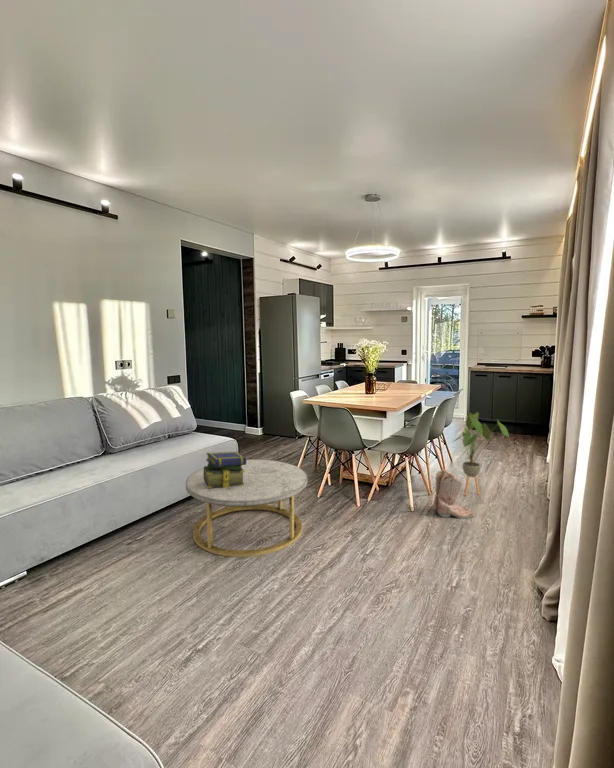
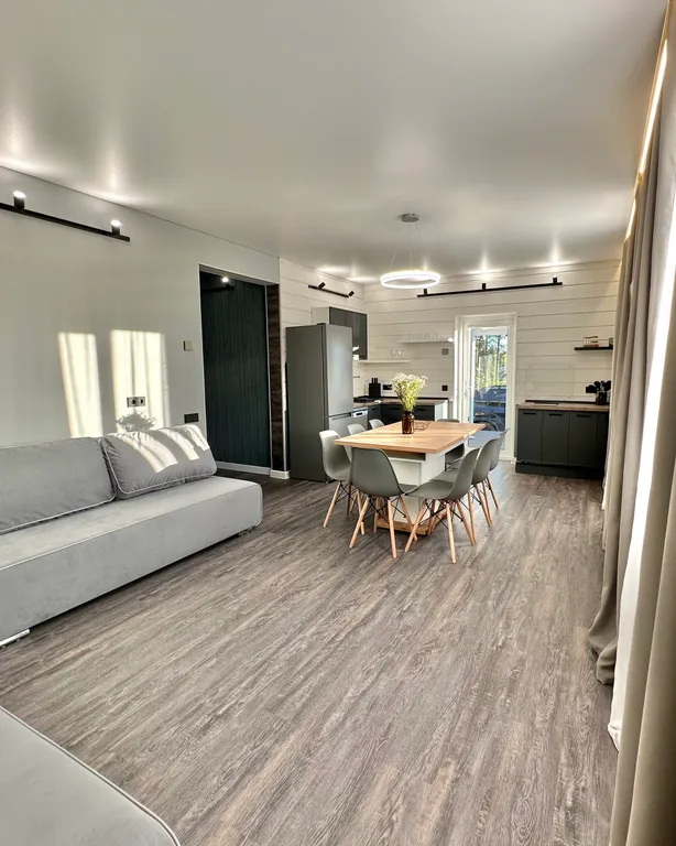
- coffee table (248, 503)
- boots (454, 492)
- stack of books (224, 467)
- house plant (474, 452)
